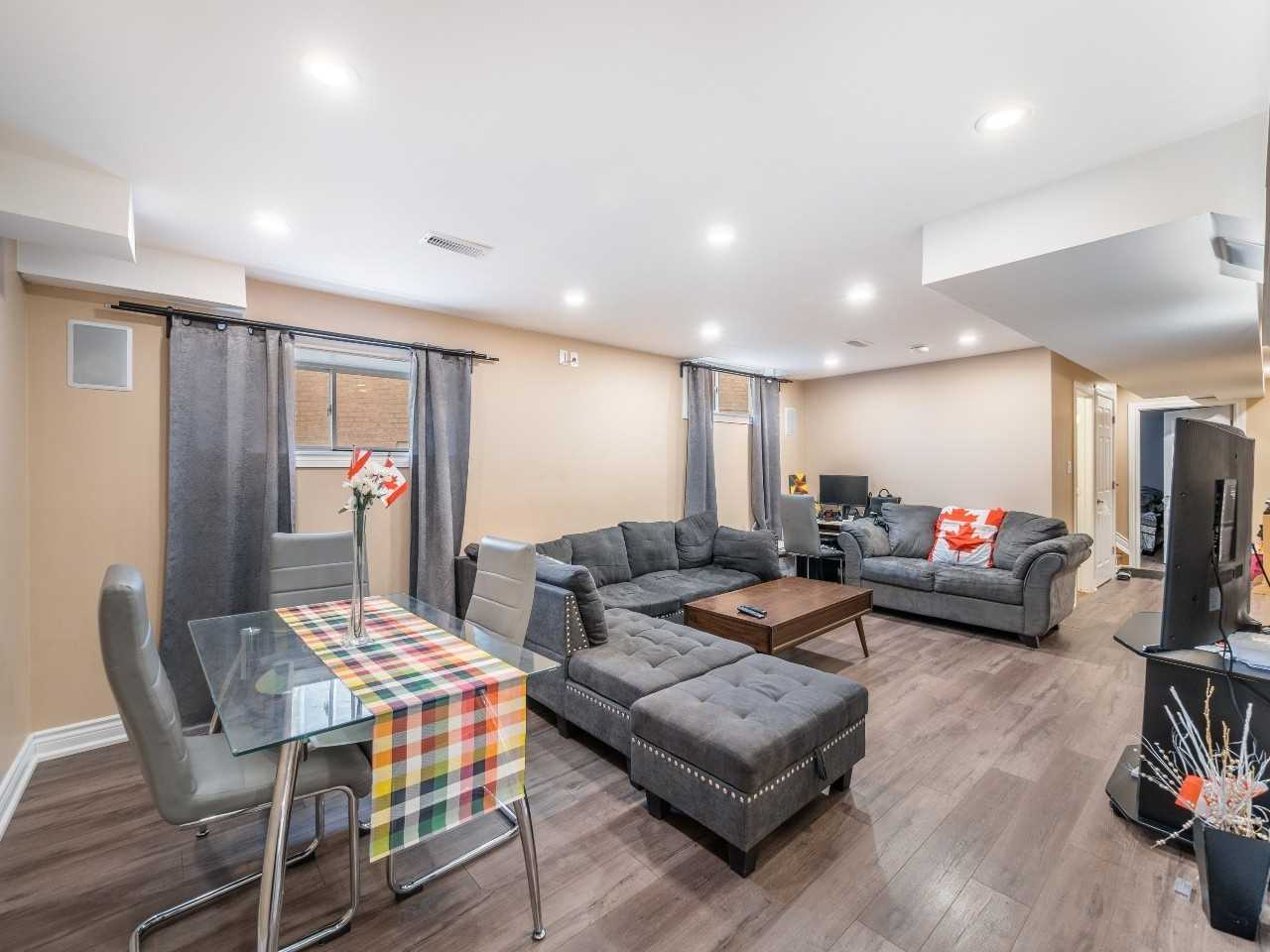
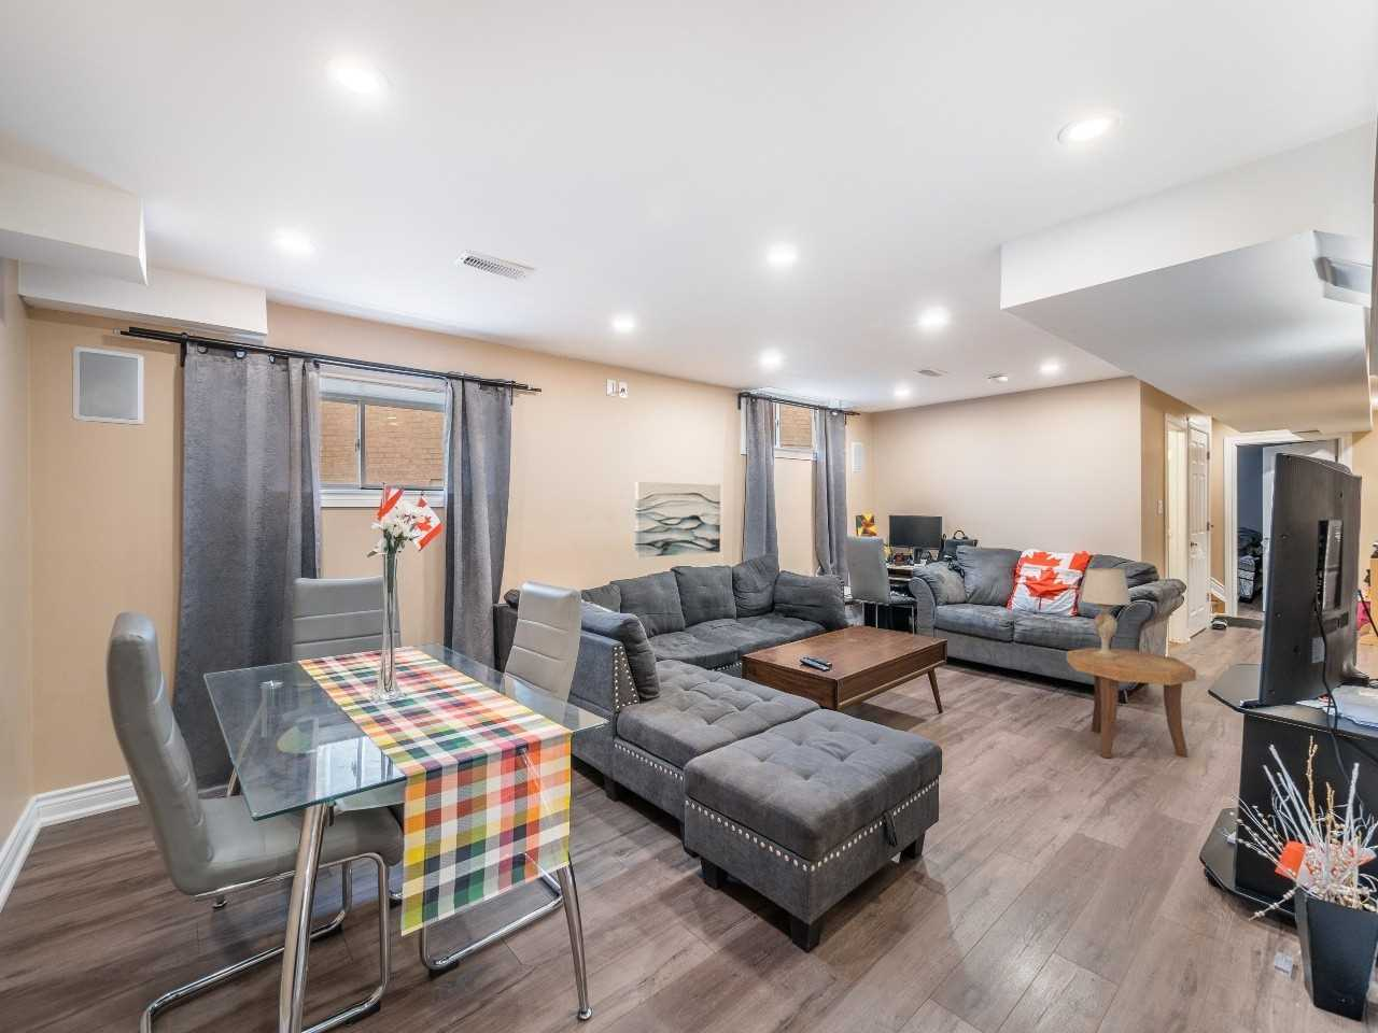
+ side table (1118, 700)
+ wall art (679, 519)
+ table lamp (1105, 612)
